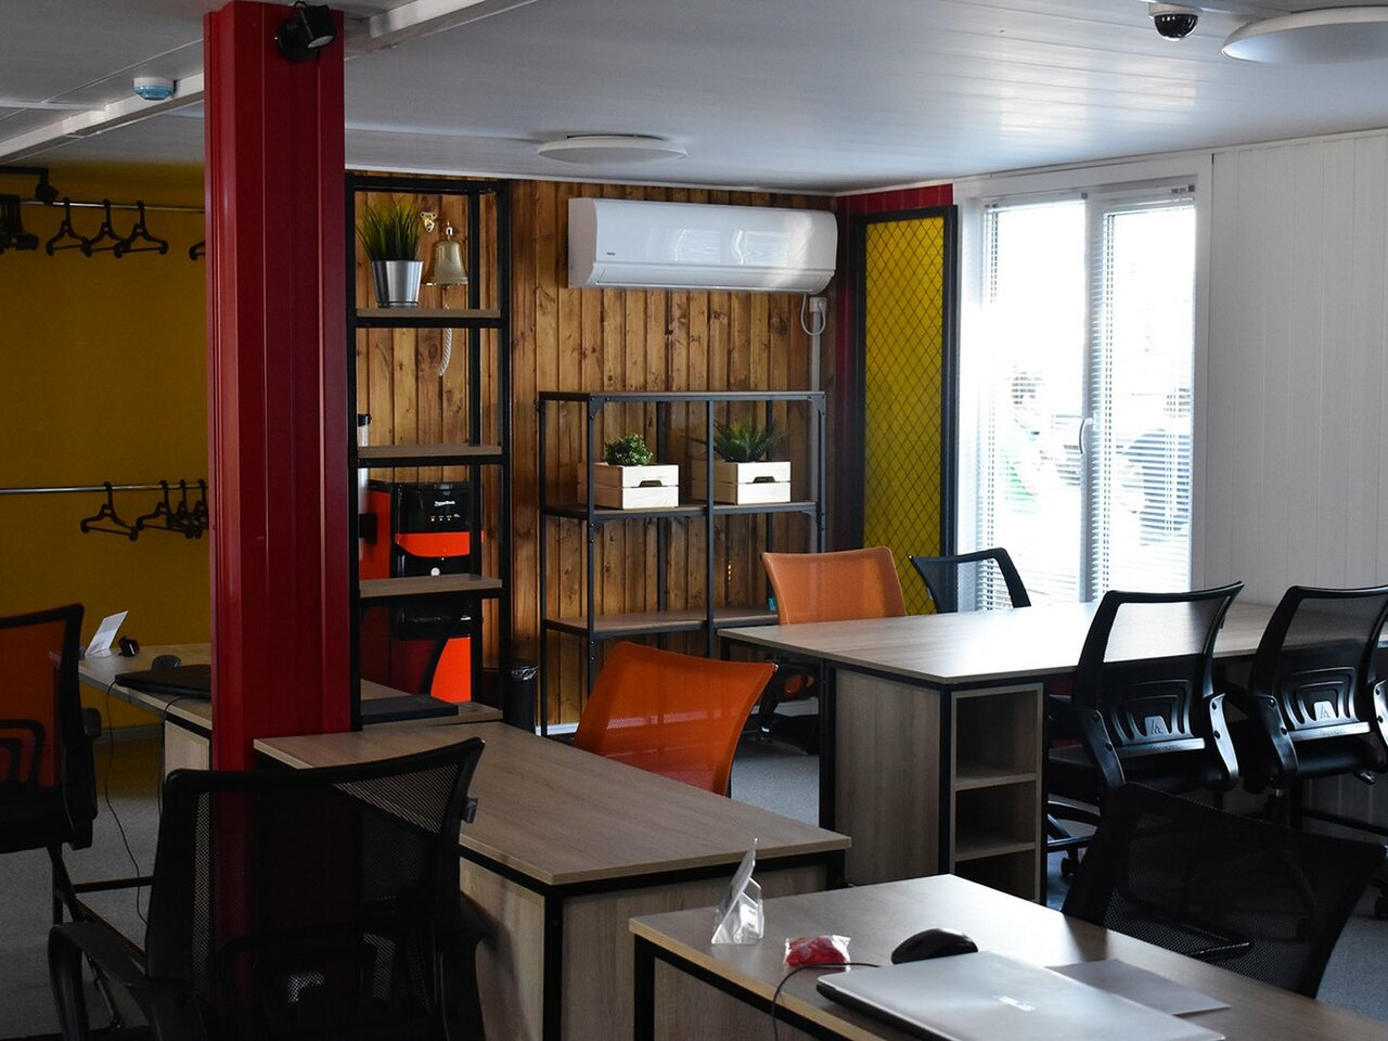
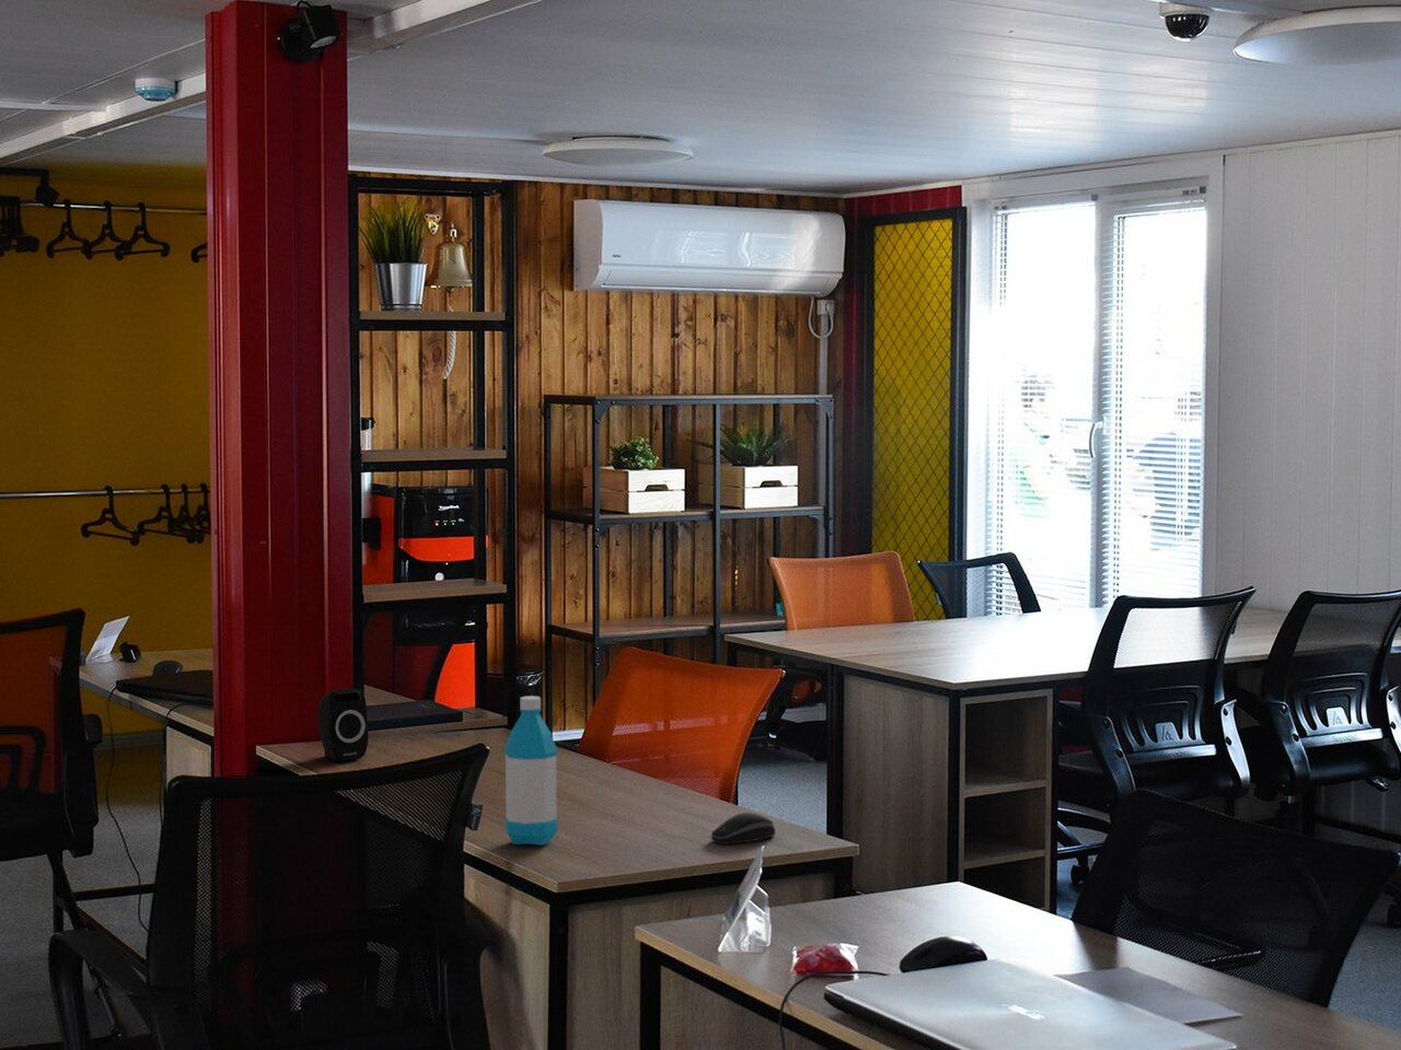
+ computer mouse (744, 826)
+ speaker (340, 721)
+ water bottle (531, 769)
